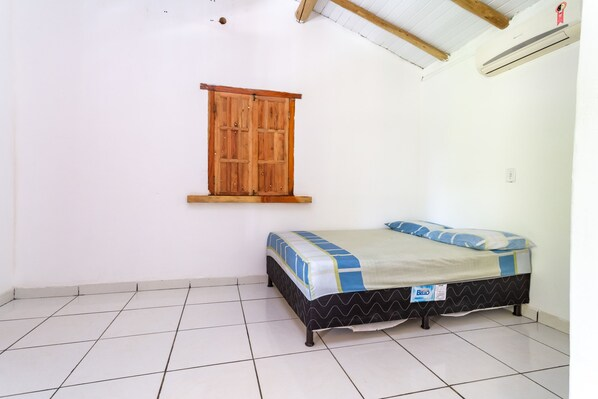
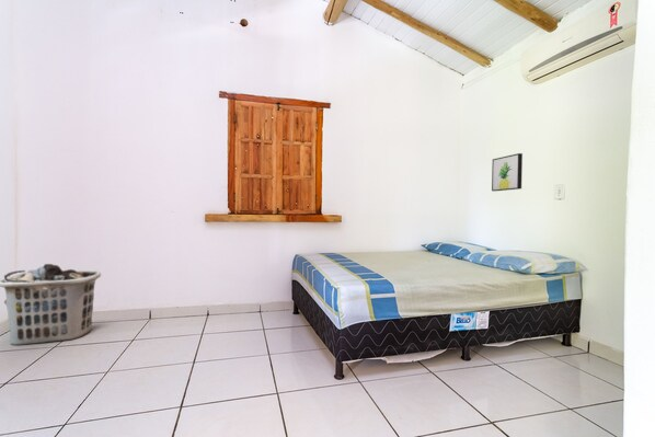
+ clothes hamper (53, 300)
+ wall art (506, 173)
